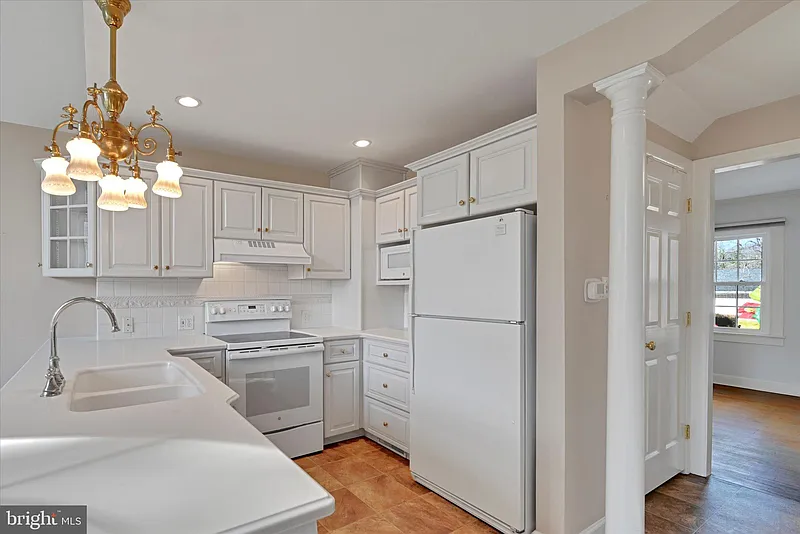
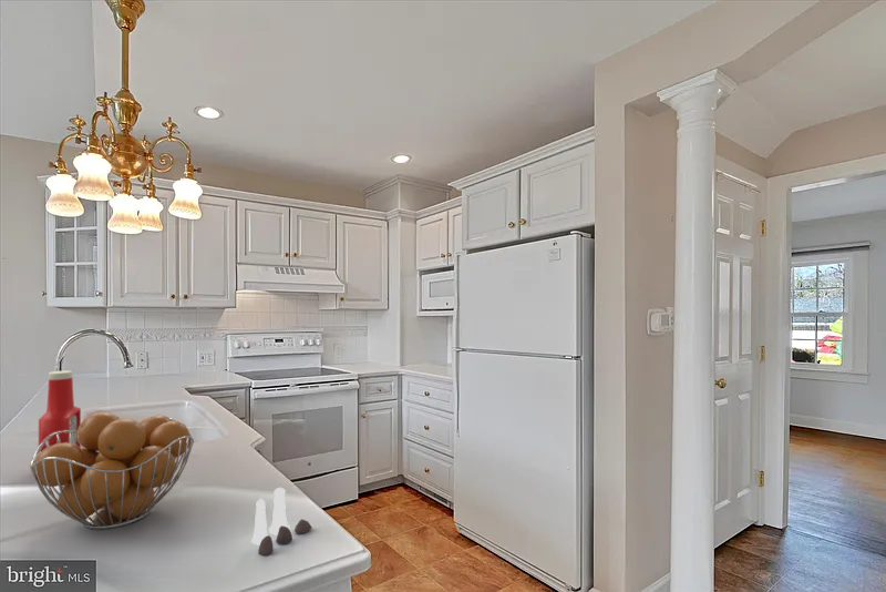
+ salt and pepper shaker set (279, 514)
+ fruit basket (117, 465)
+ soap bottle (60, 418)
